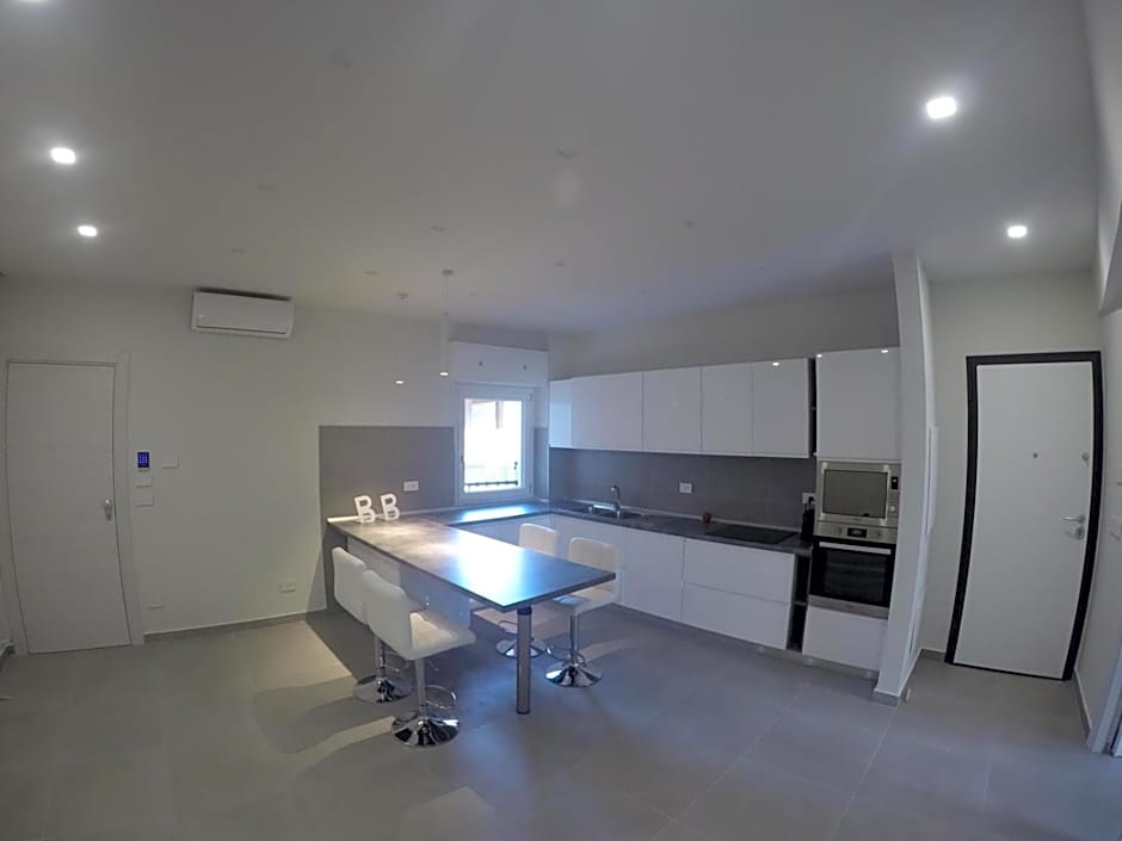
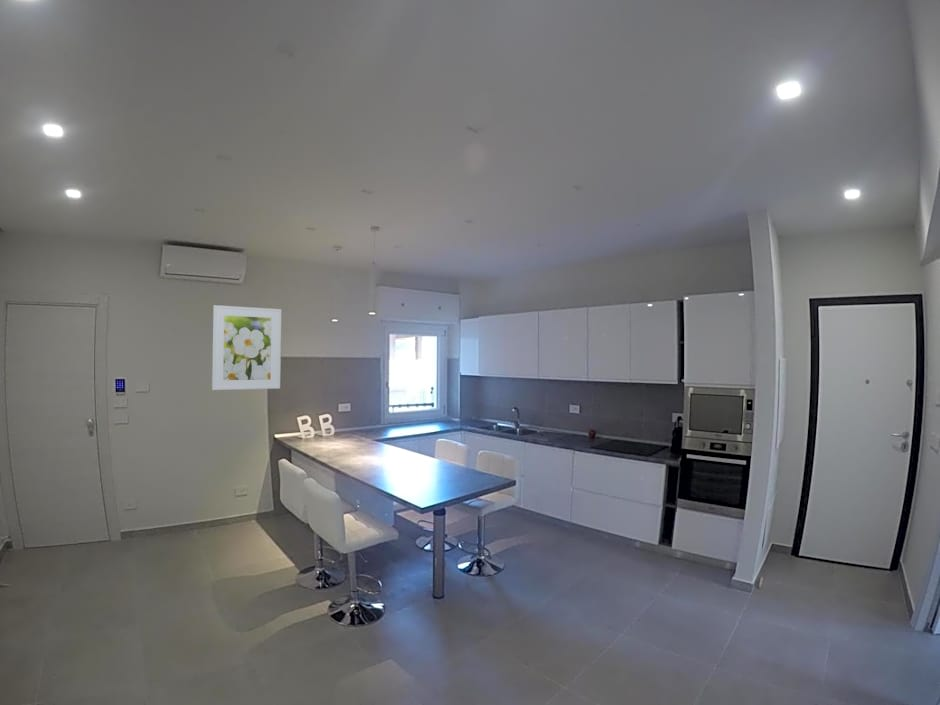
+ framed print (247, 348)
